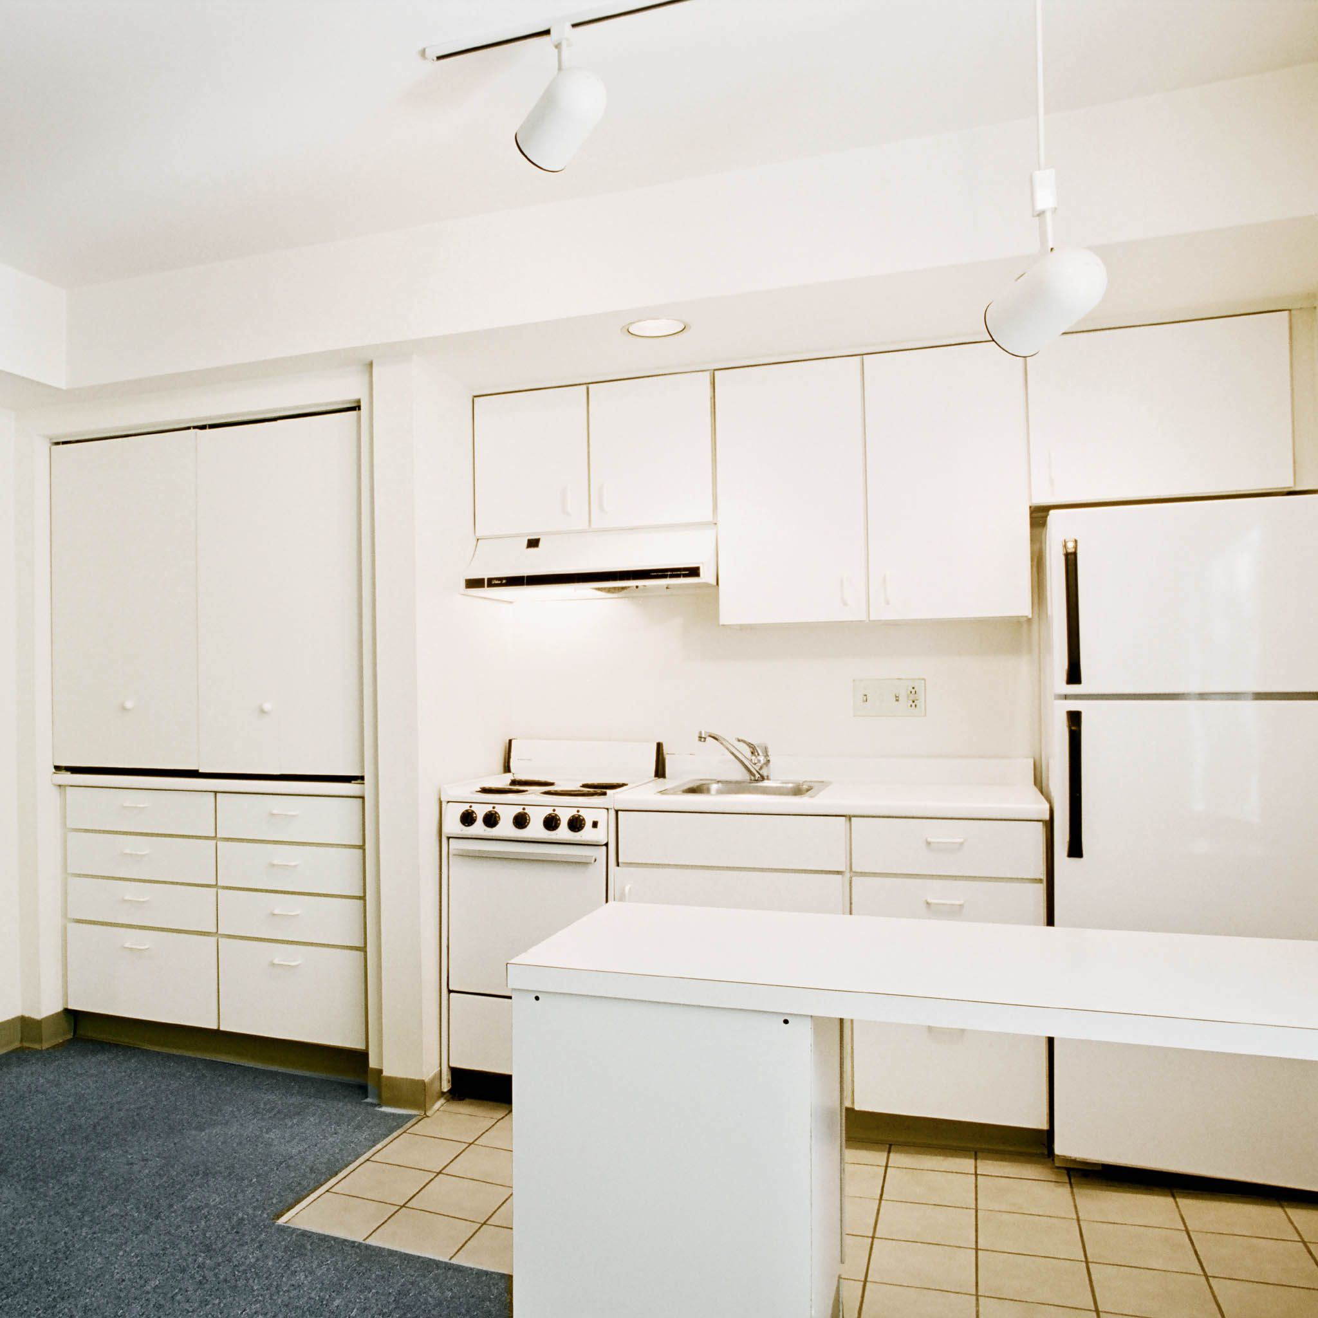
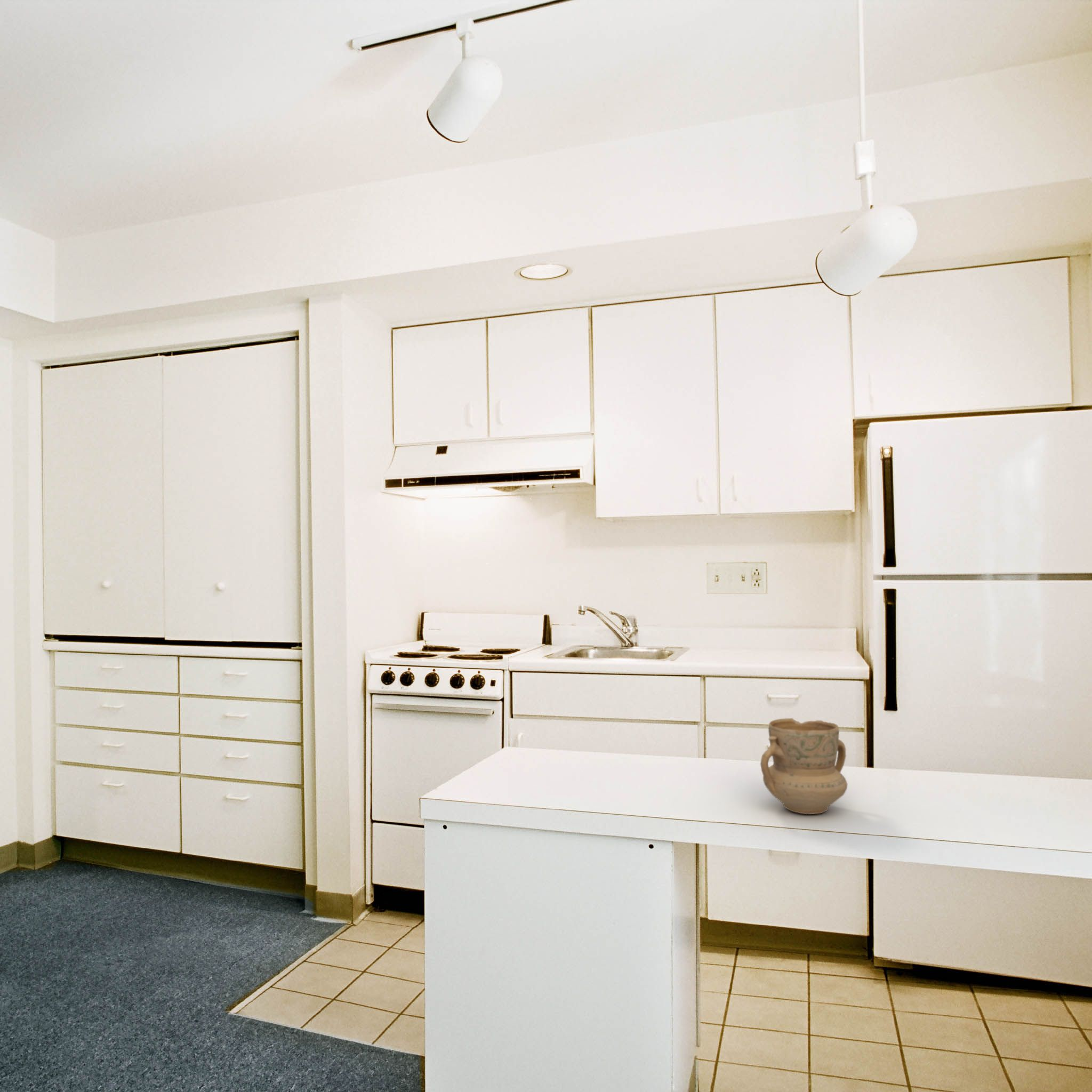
+ mug (804, 766)
